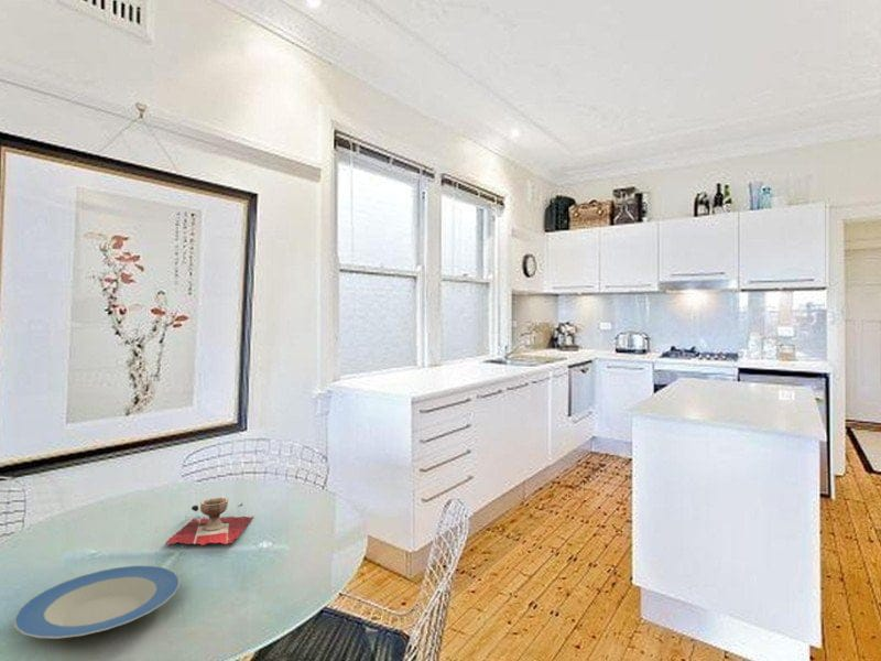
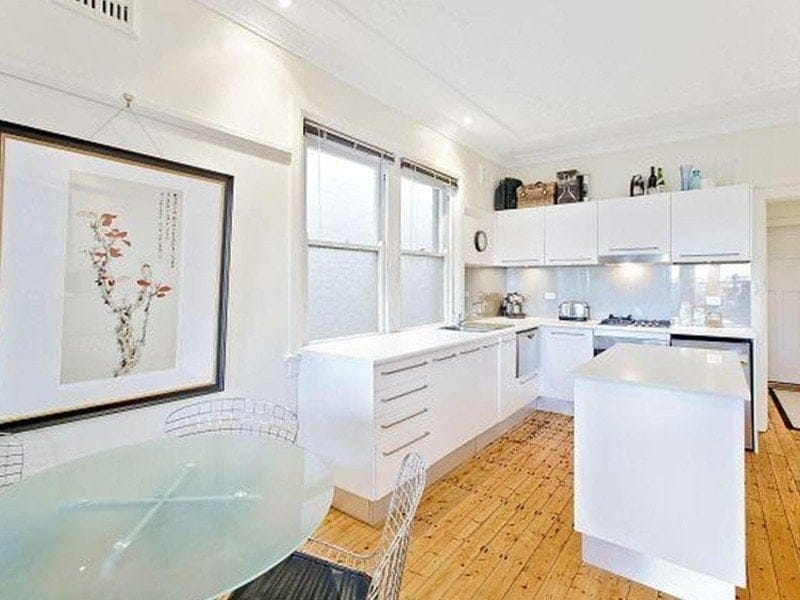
- decorative bowl (211, 516)
- plate (102, 605)
